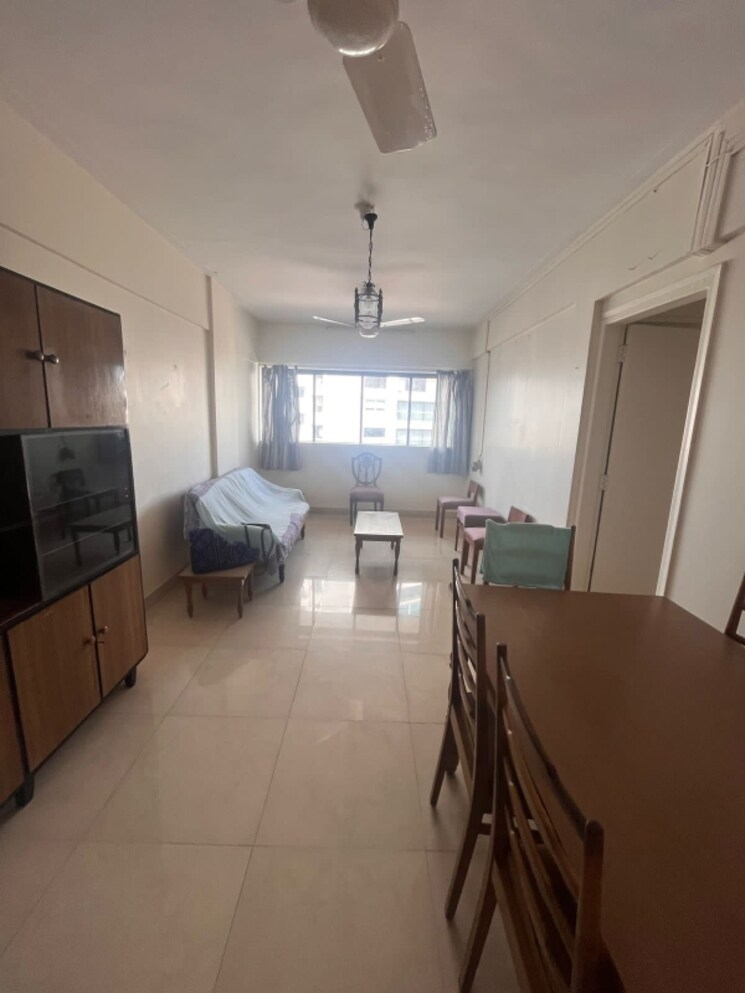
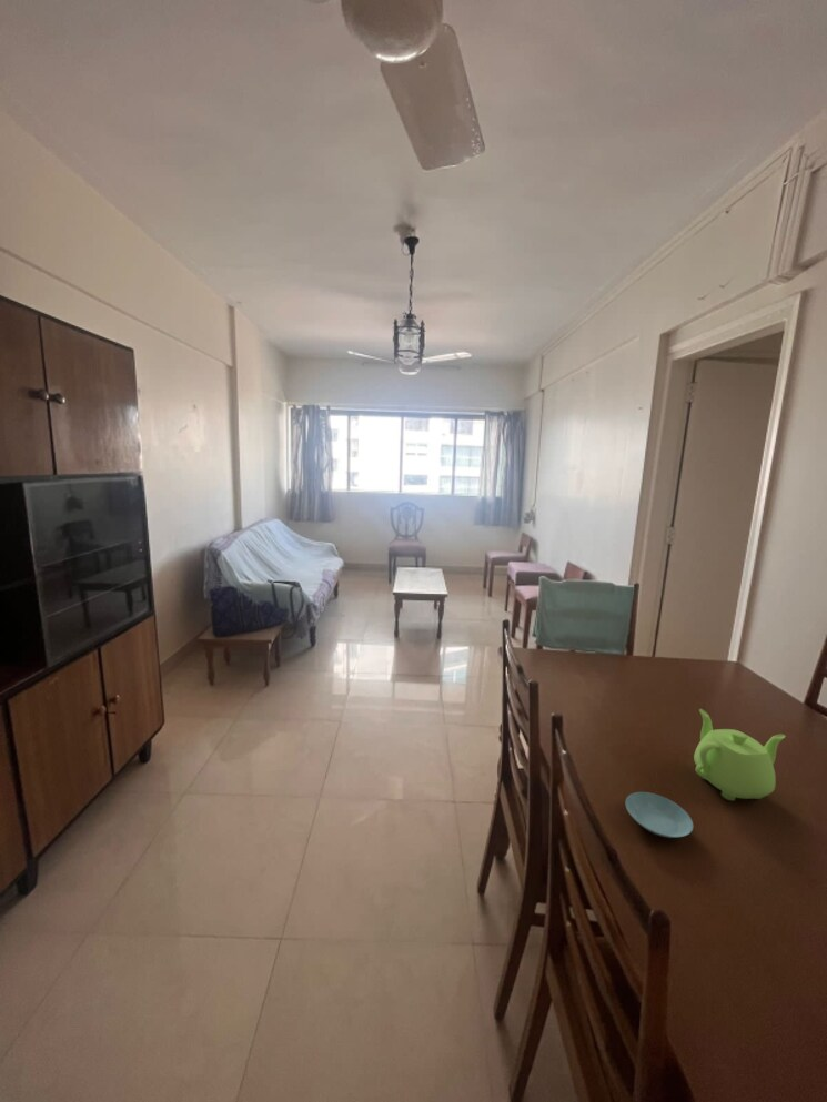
+ saucer (657, 817)
+ teapot (732, 754)
